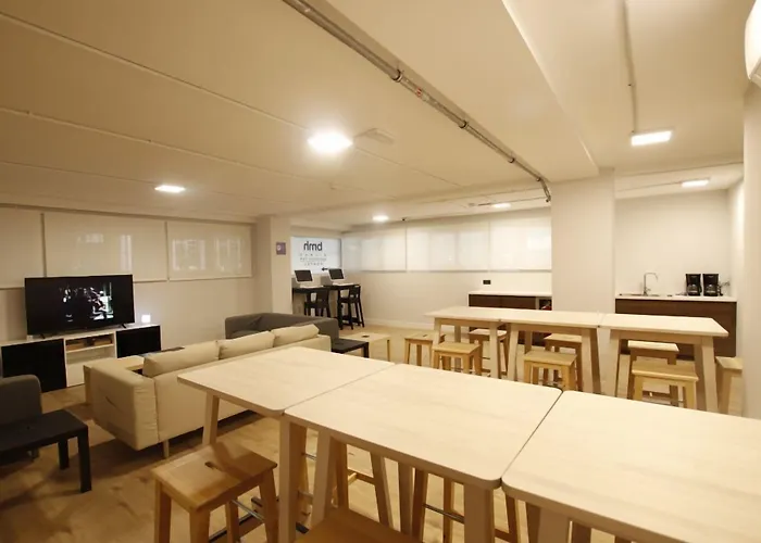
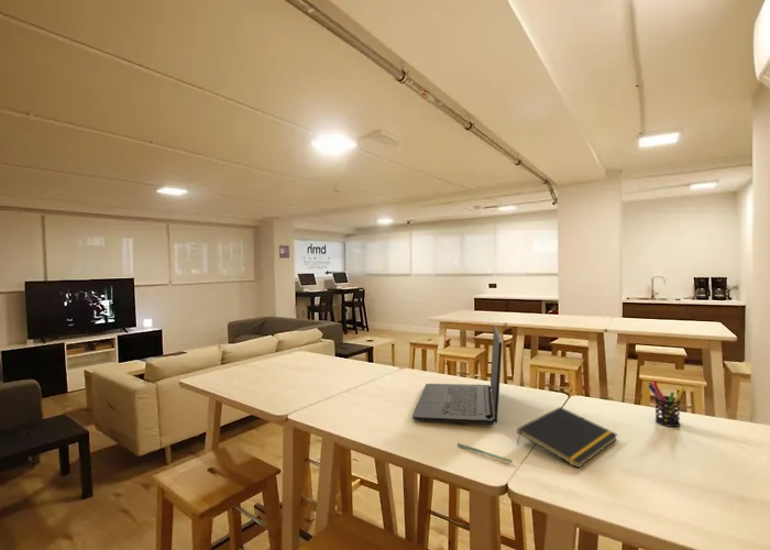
+ pen (483, 452)
+ laptop (458, 384)
+ notepad (568, 433)
+ pen holder (667, 403)
